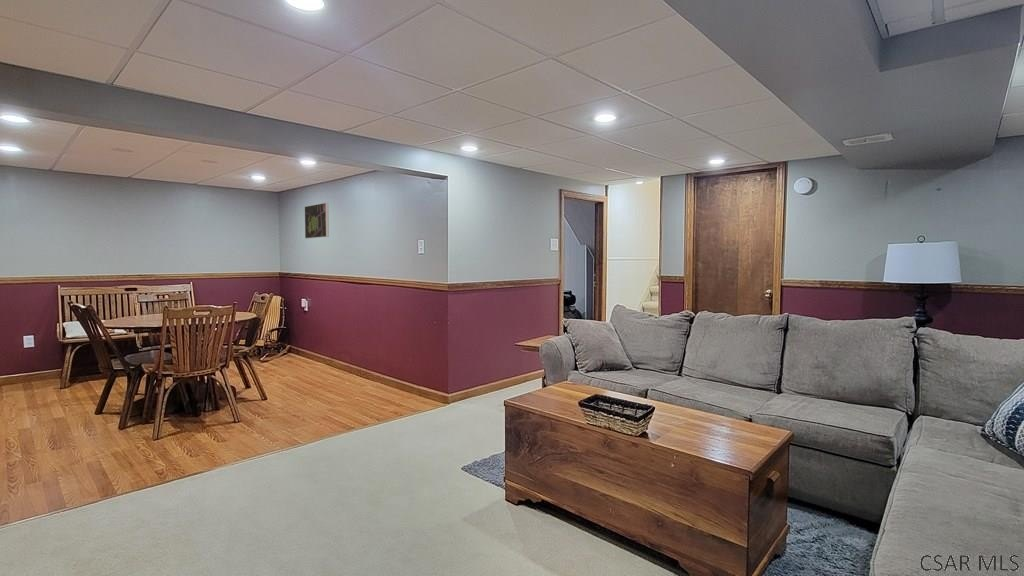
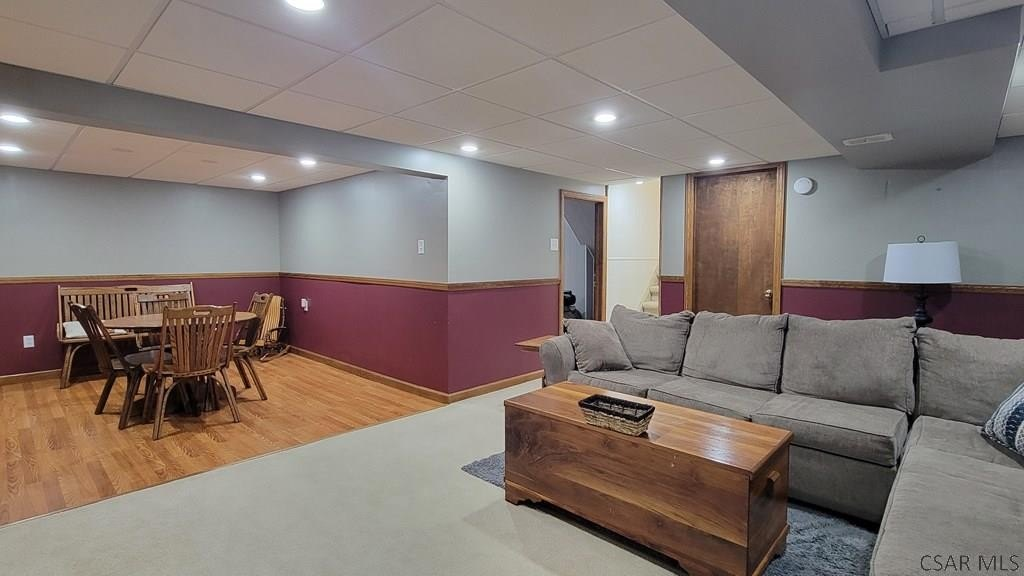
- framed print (316, 221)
